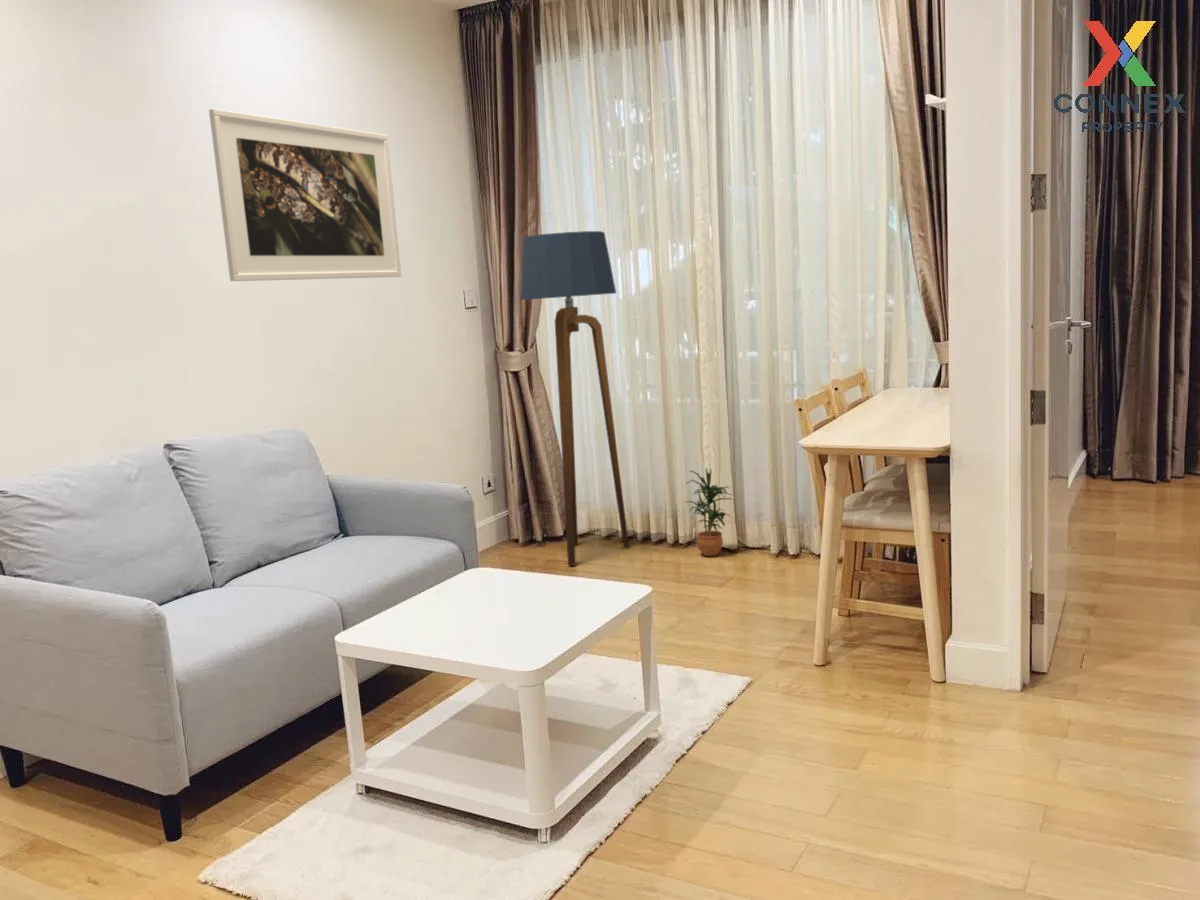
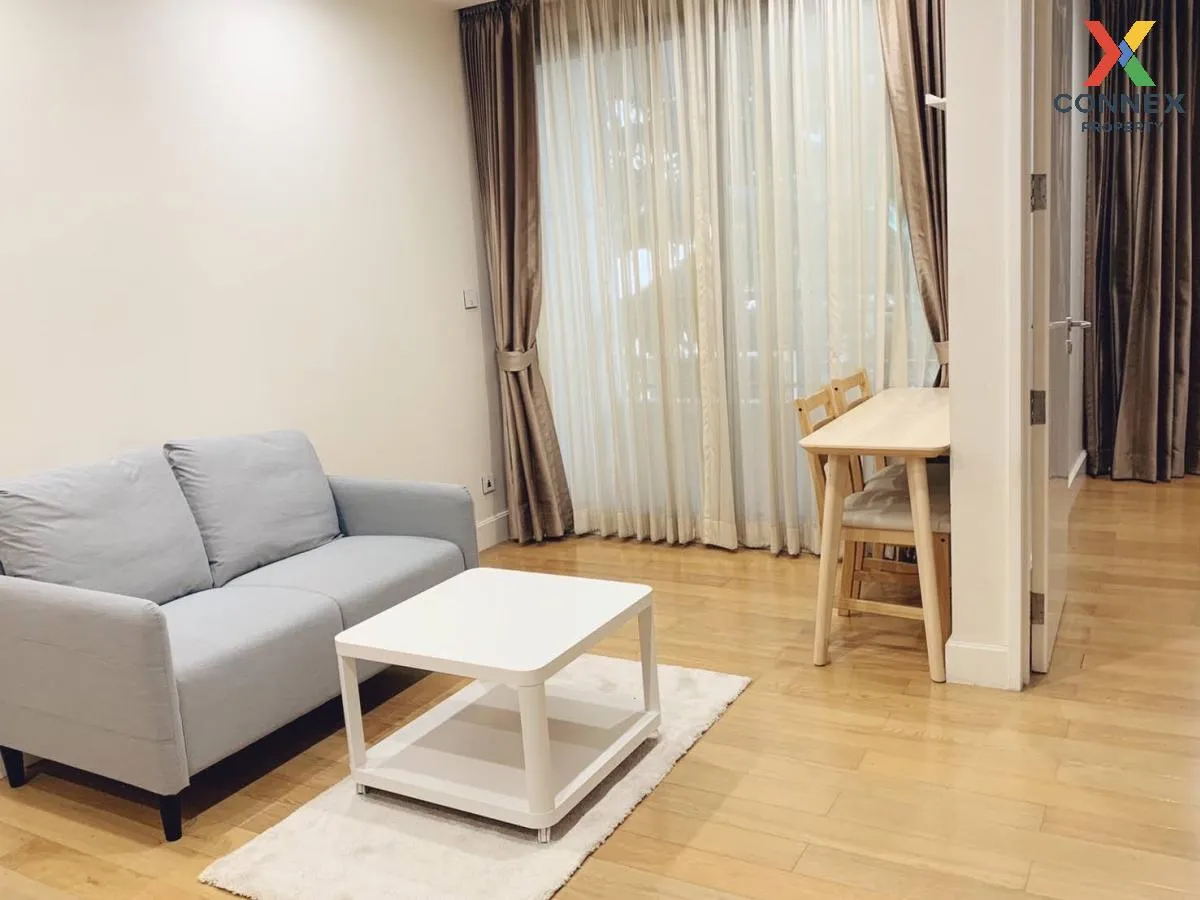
- floor lamp (572, 401)
- potted plant (712, 511)
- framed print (315, 201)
